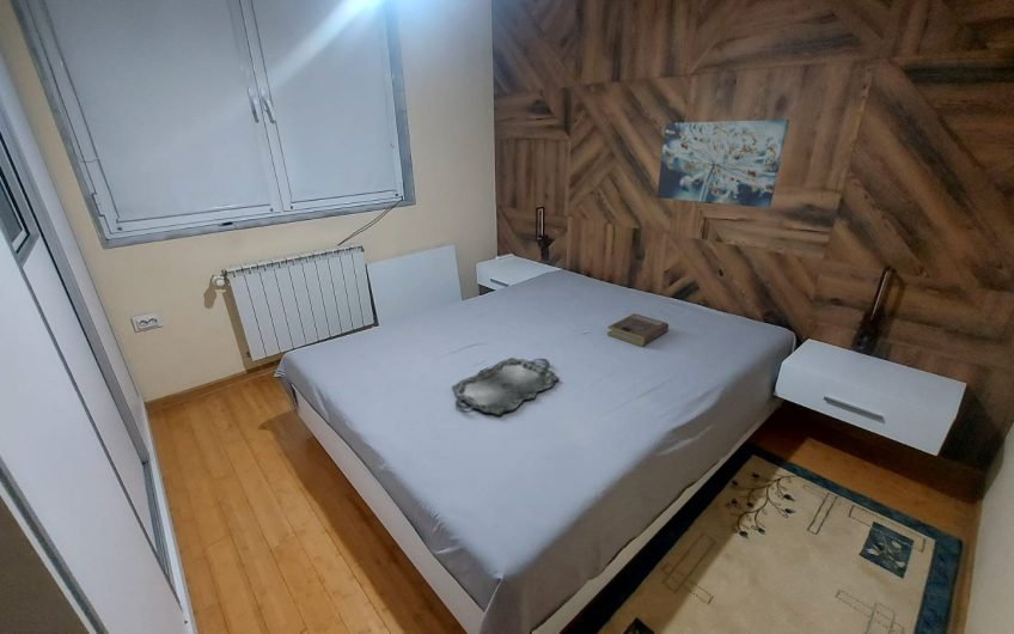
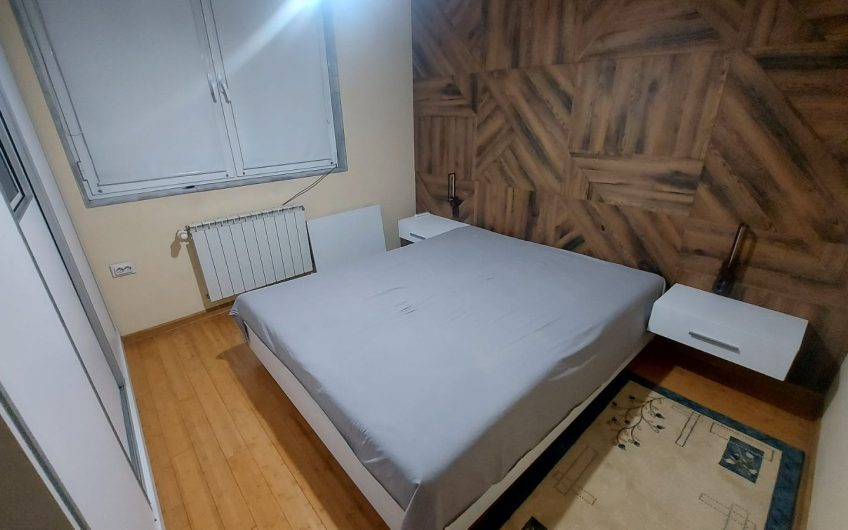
- serving tray (506, 383)
- book (637, 329)
- wall art (715, 163)
